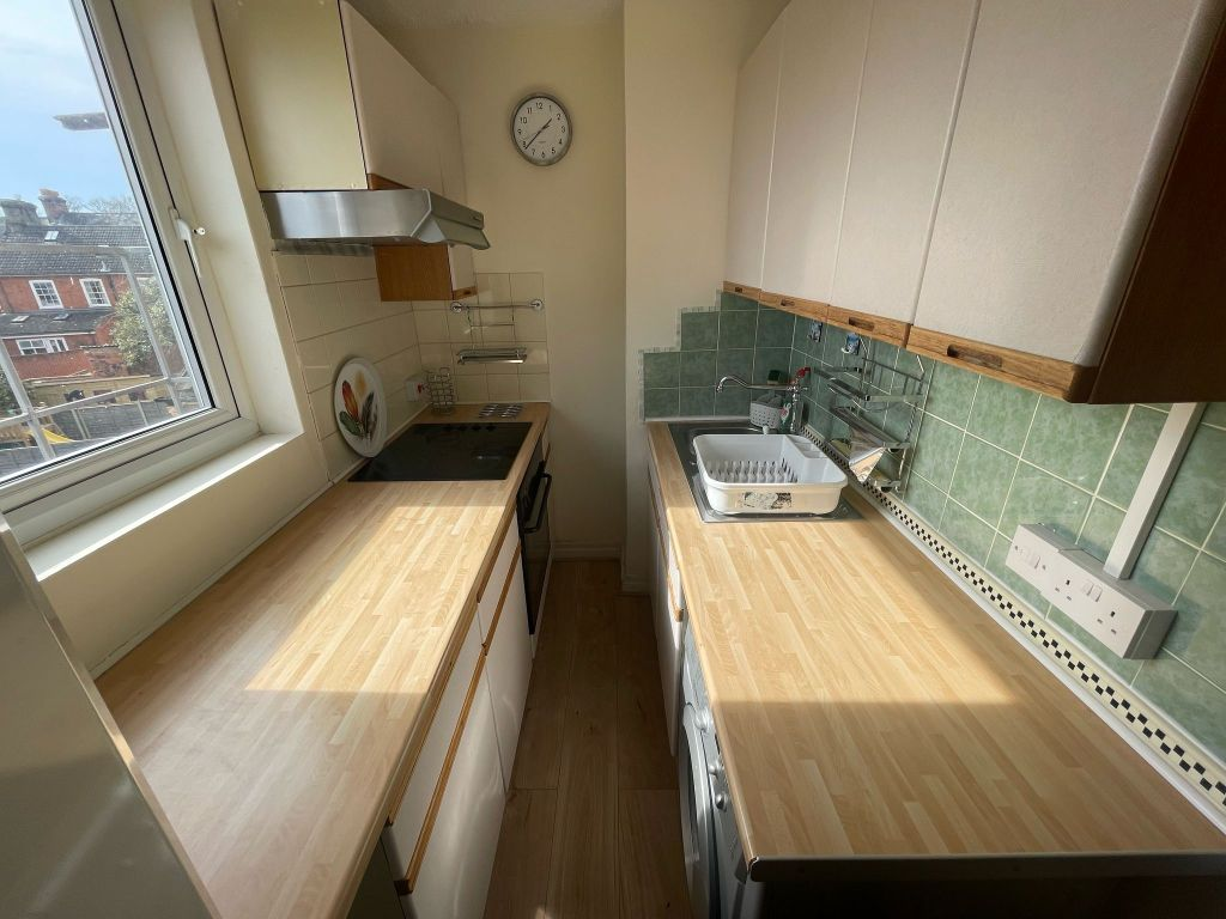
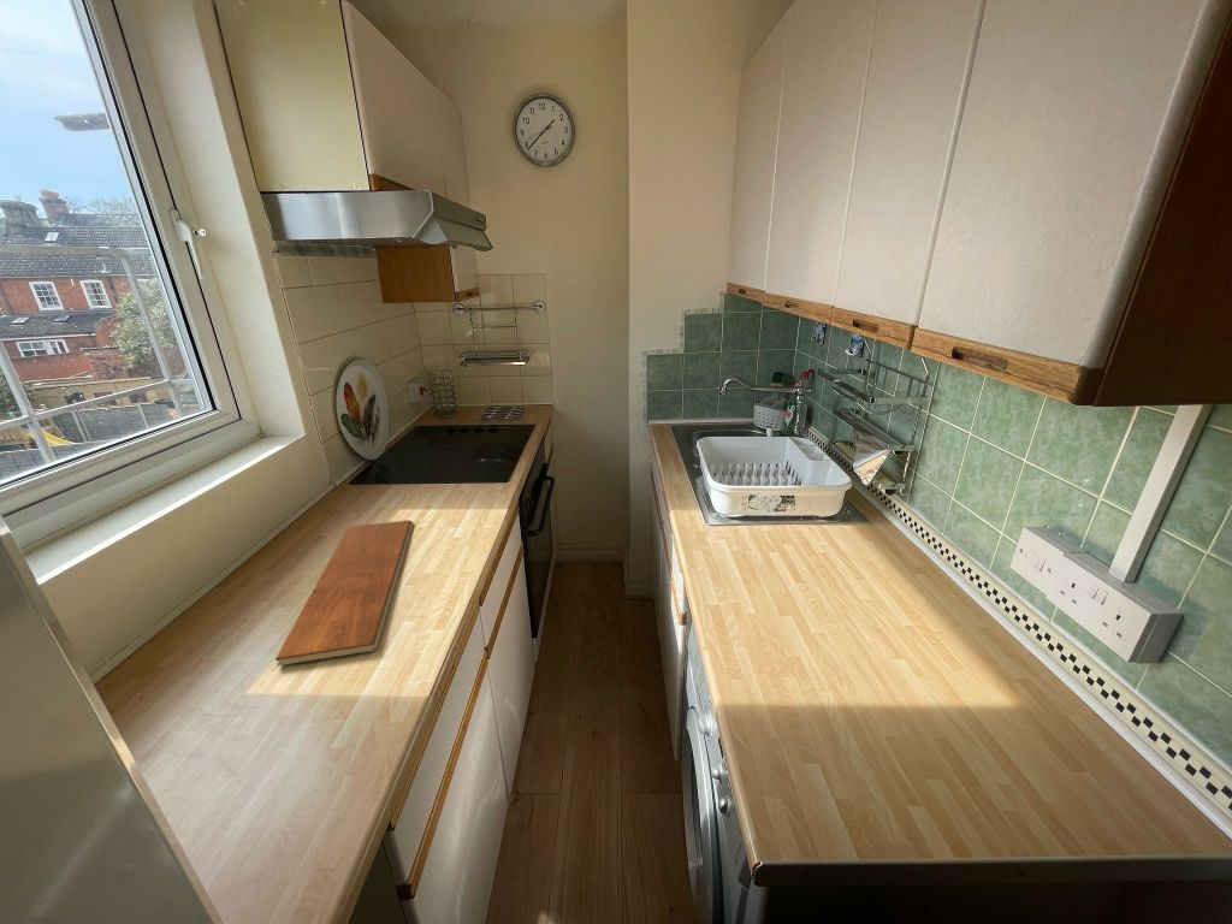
+ chopping board (359, 576)
